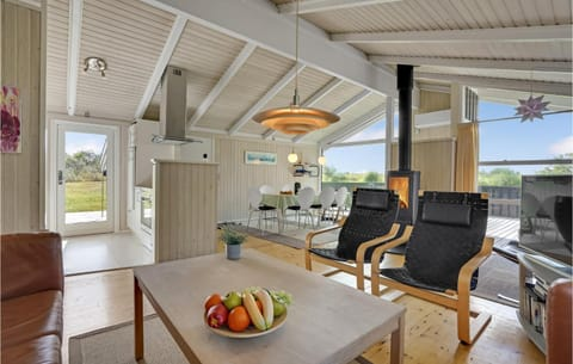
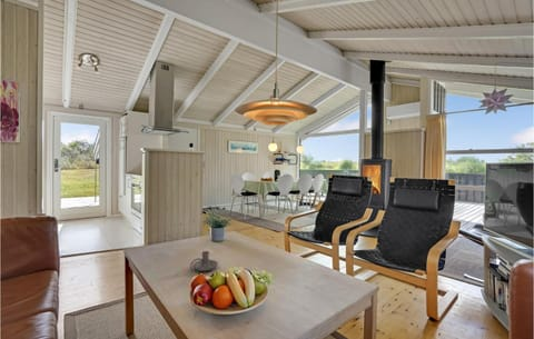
+ candle holder (202, 260)
